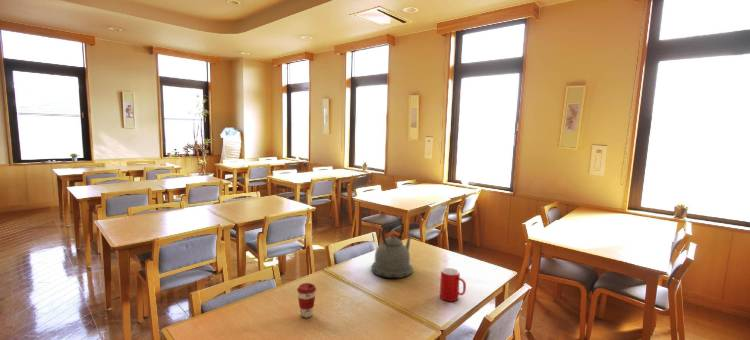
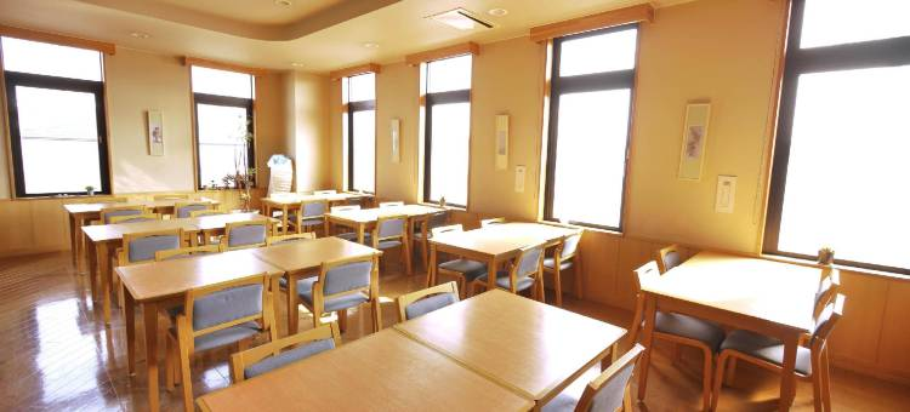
- kettle (393, 246)
- coffee cup (306, 300)
- cup (452, 285)
